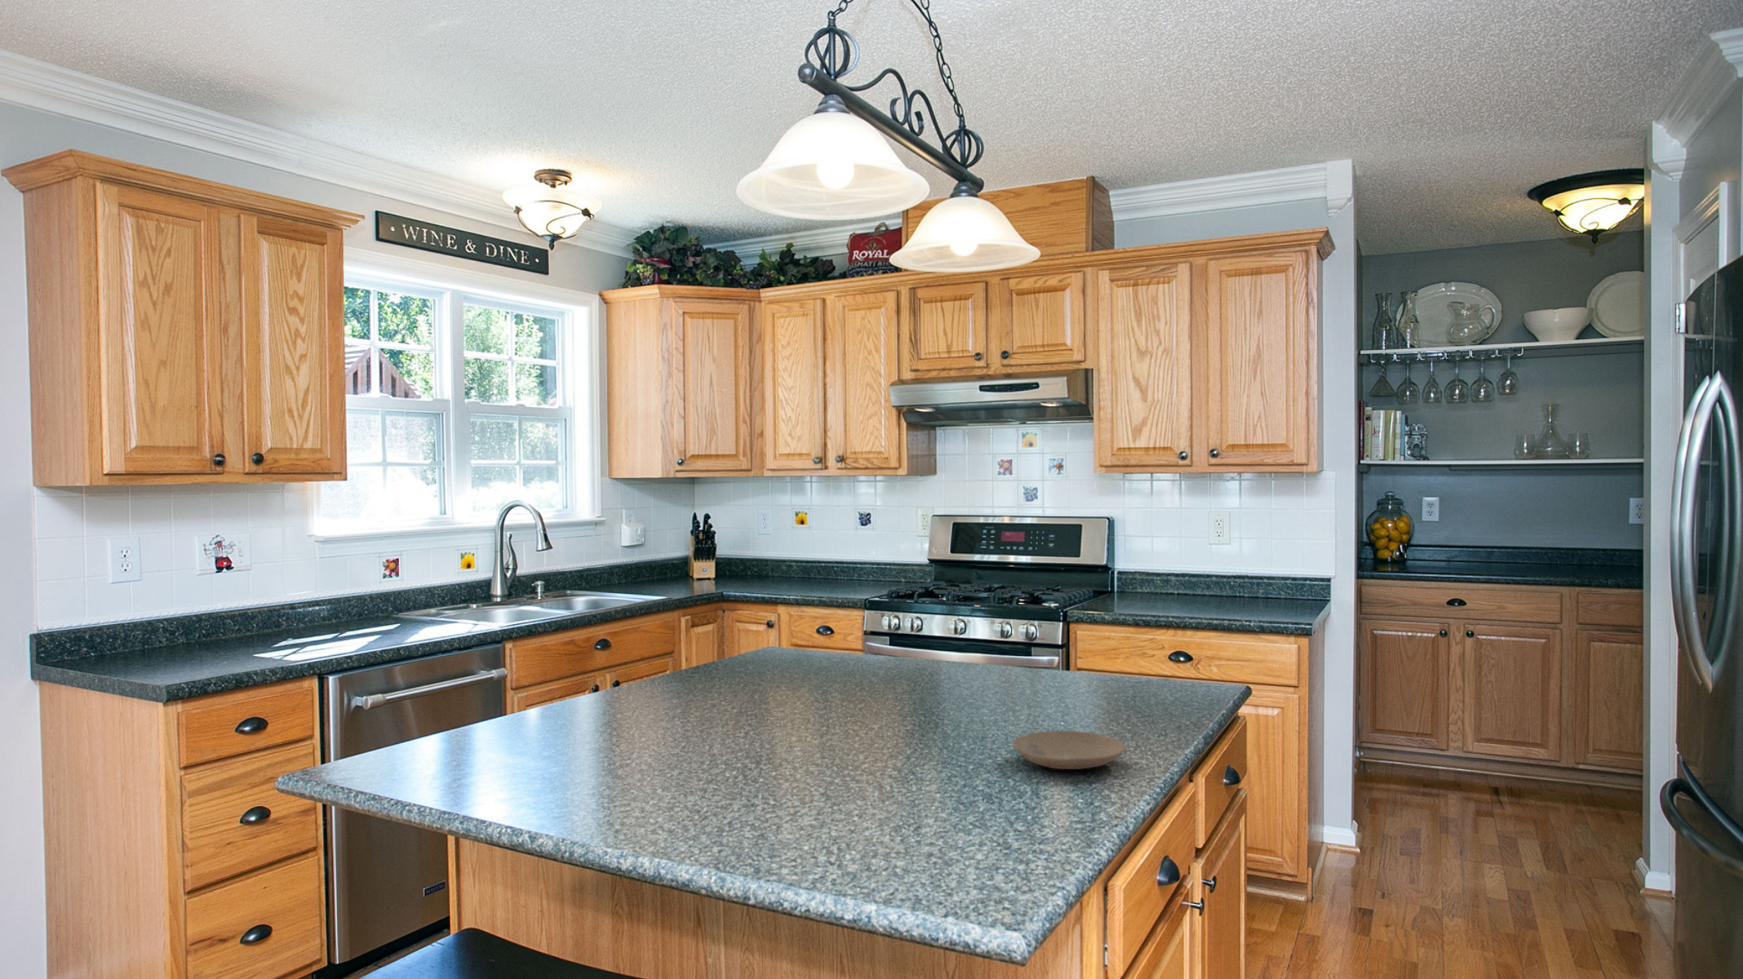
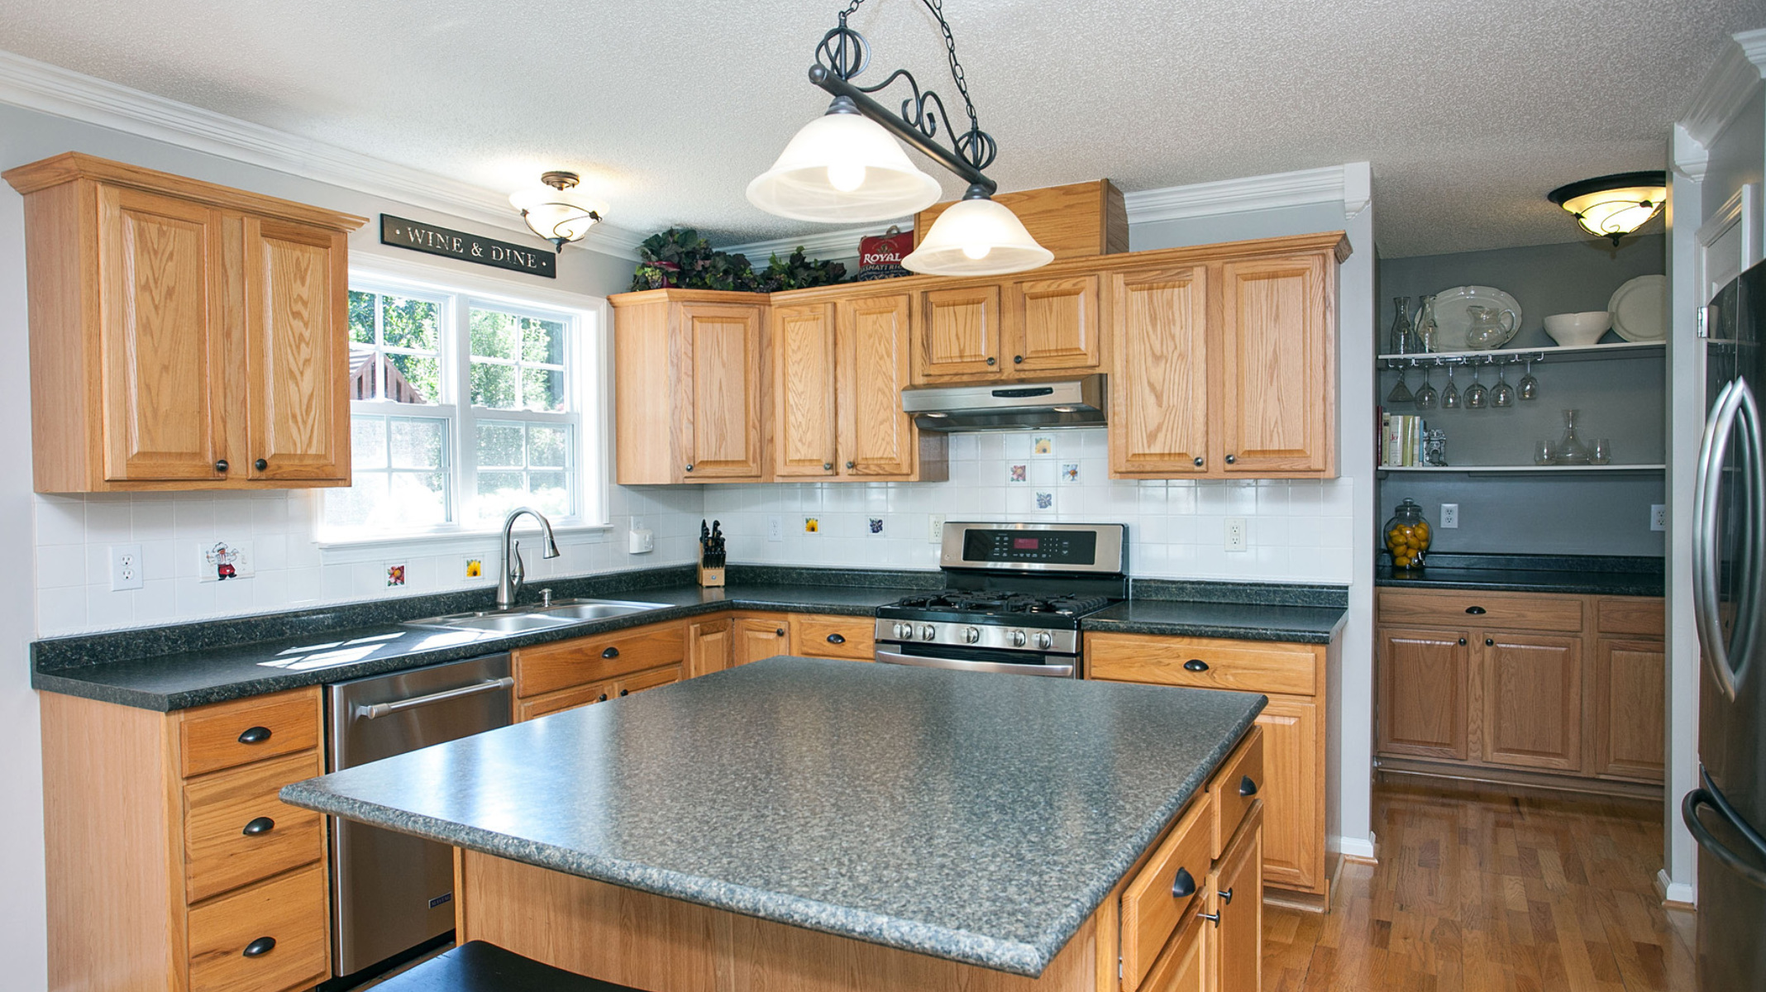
- plate (1068, 752)
